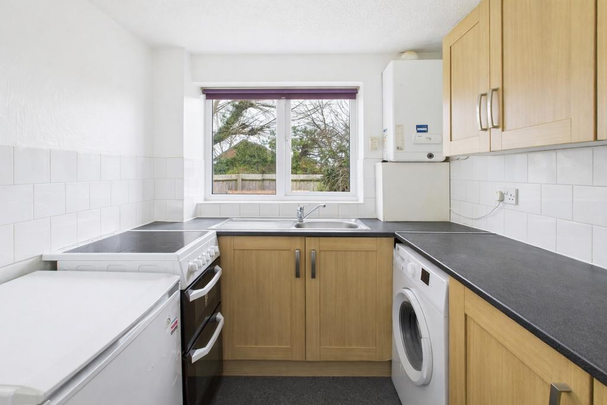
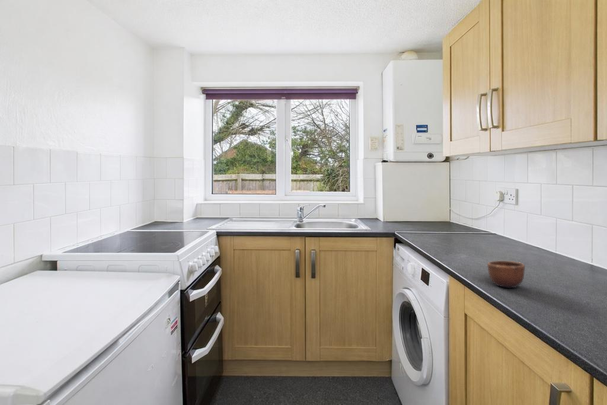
+ mug (504, 273)
